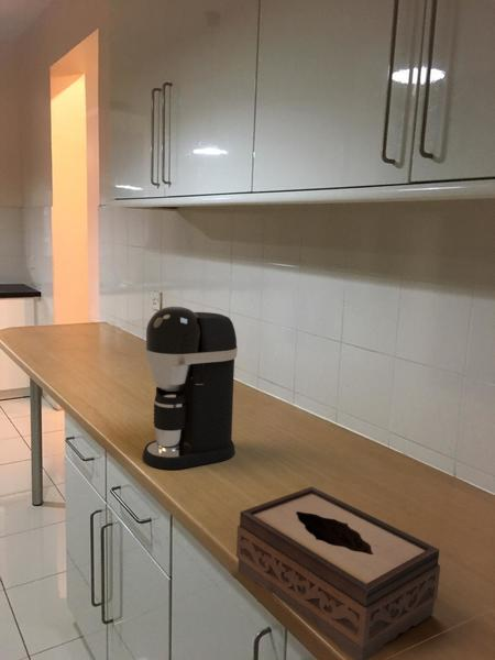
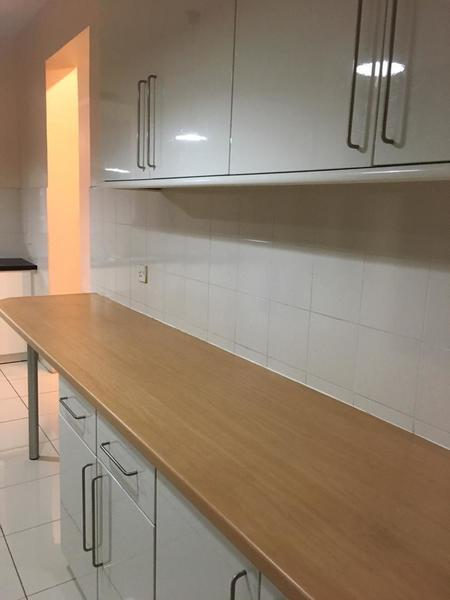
- tissue box (332, 560)
- coffee maker (191, 382)
